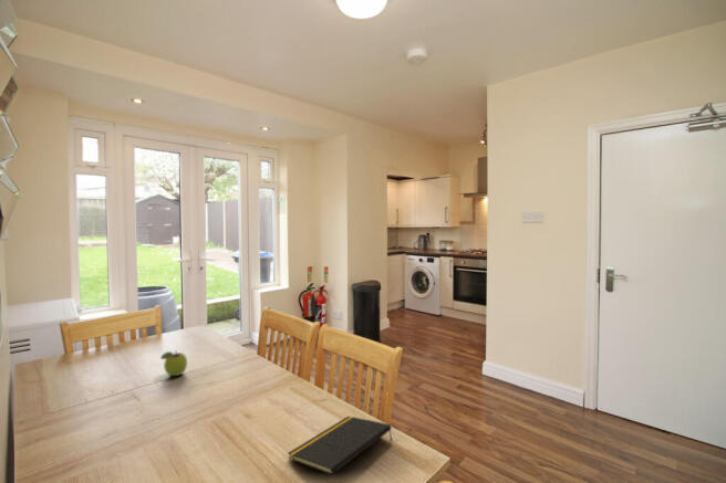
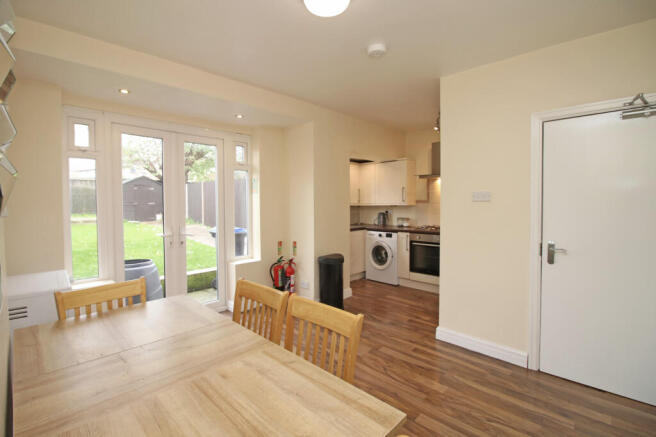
- notepad (341, 441)
- fruit (174, 363)
